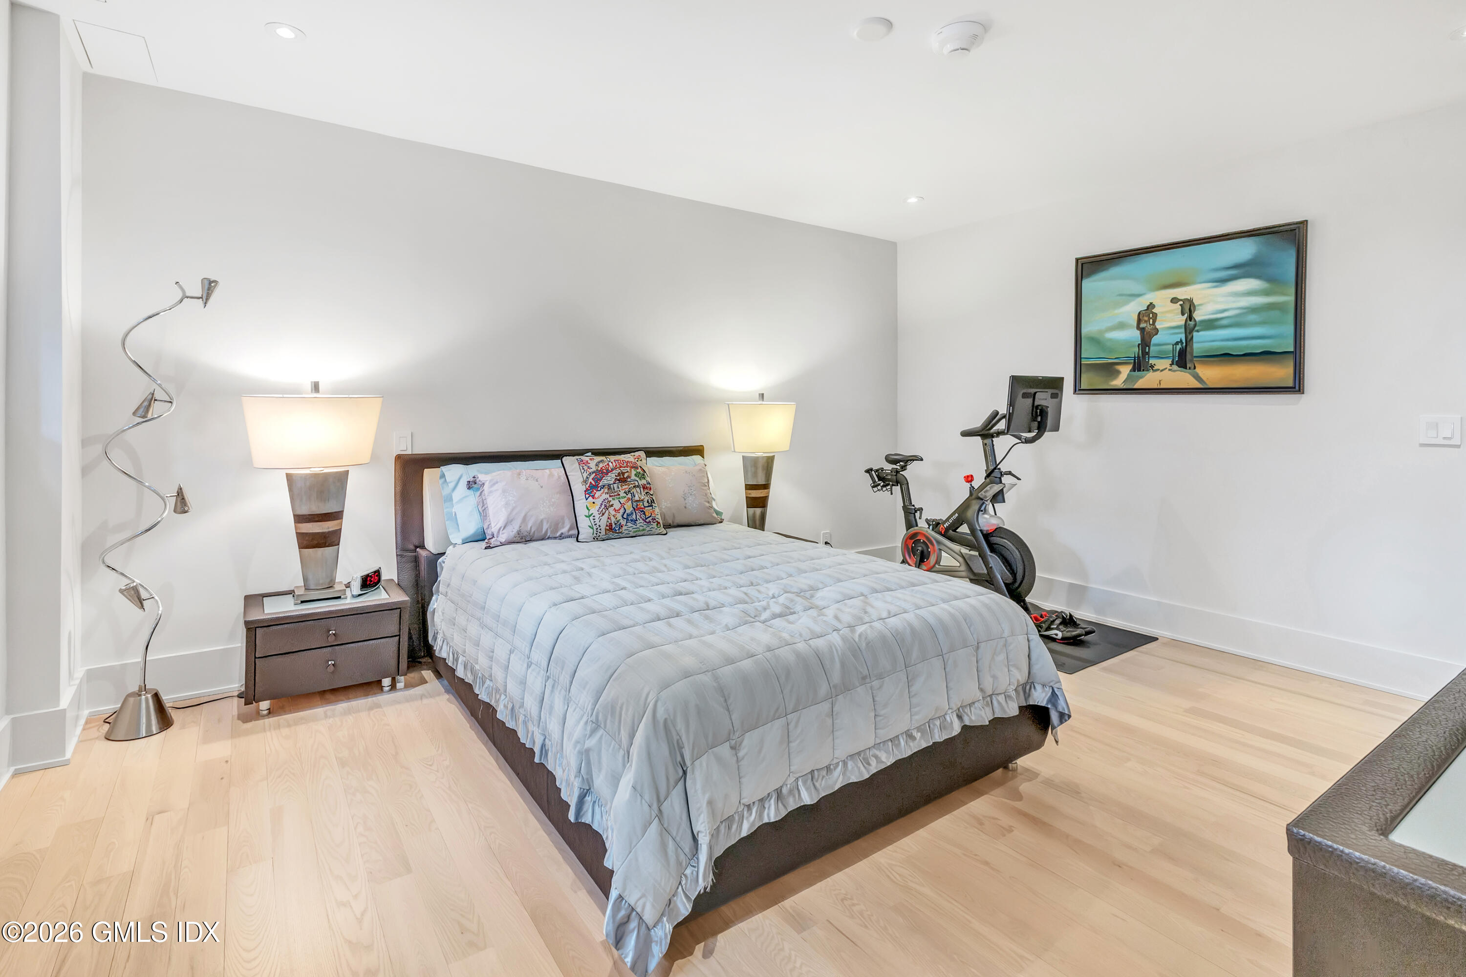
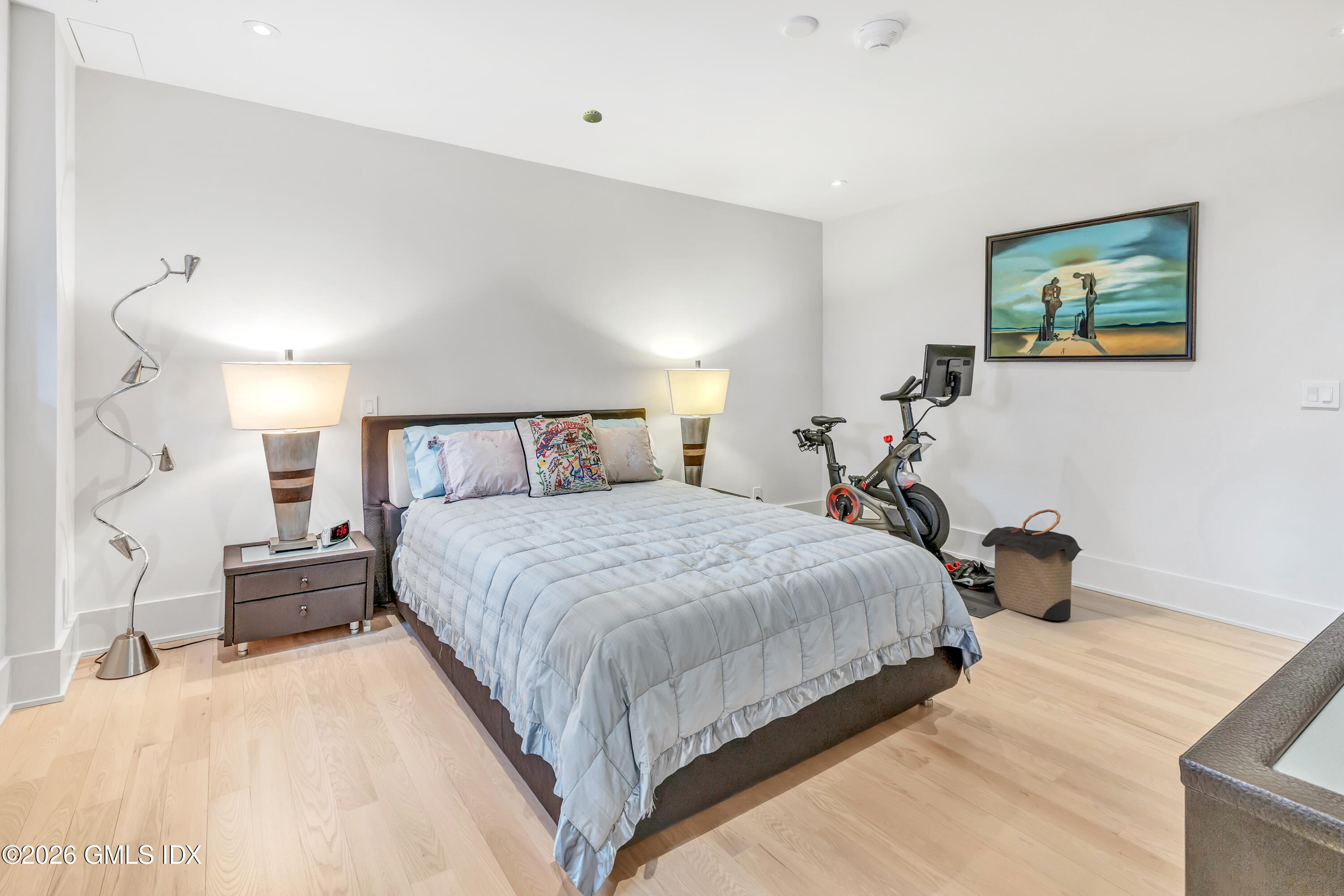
+ laundry hamper (1029, 560)
+ smoke detector (592, 116)
